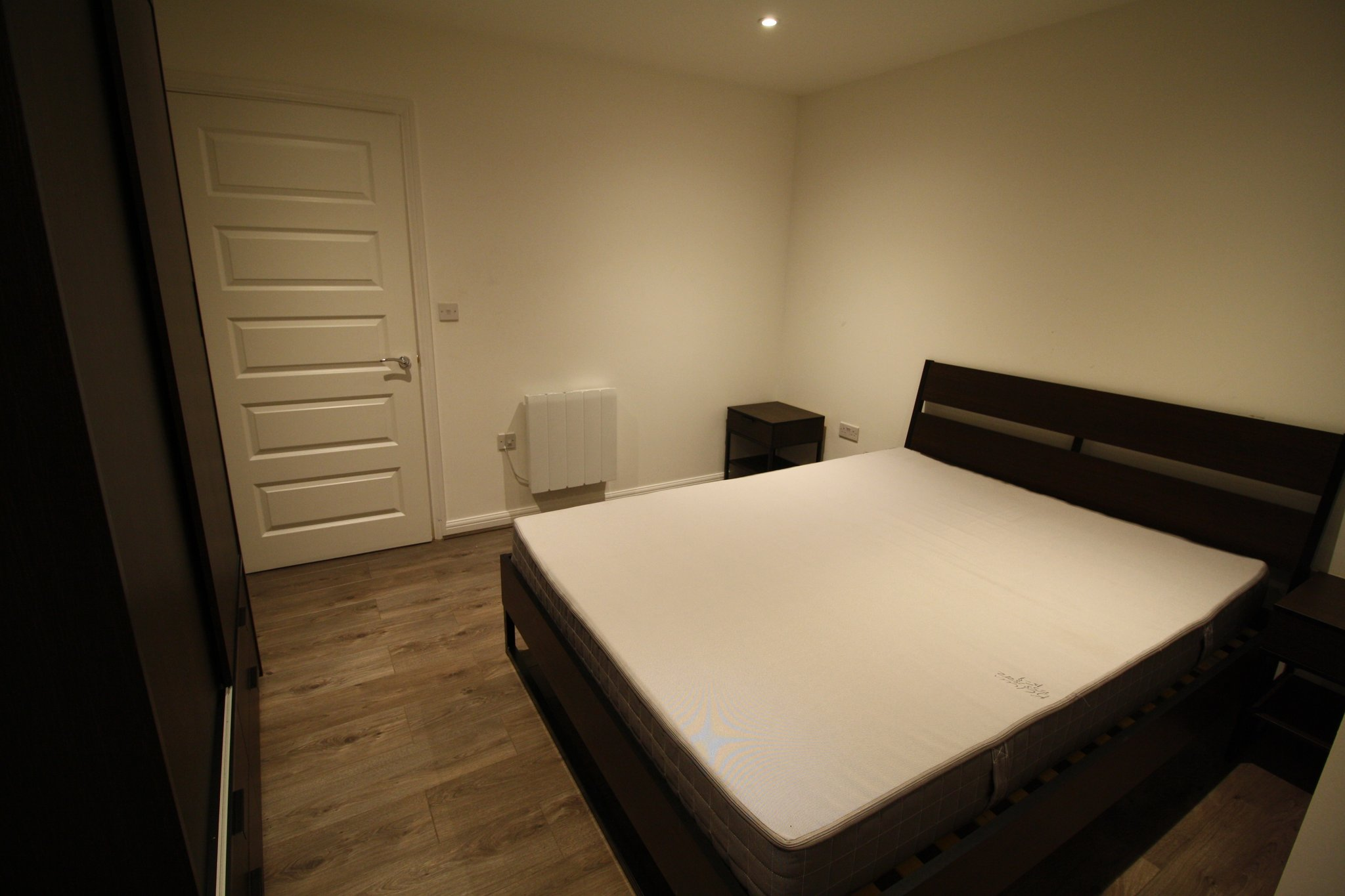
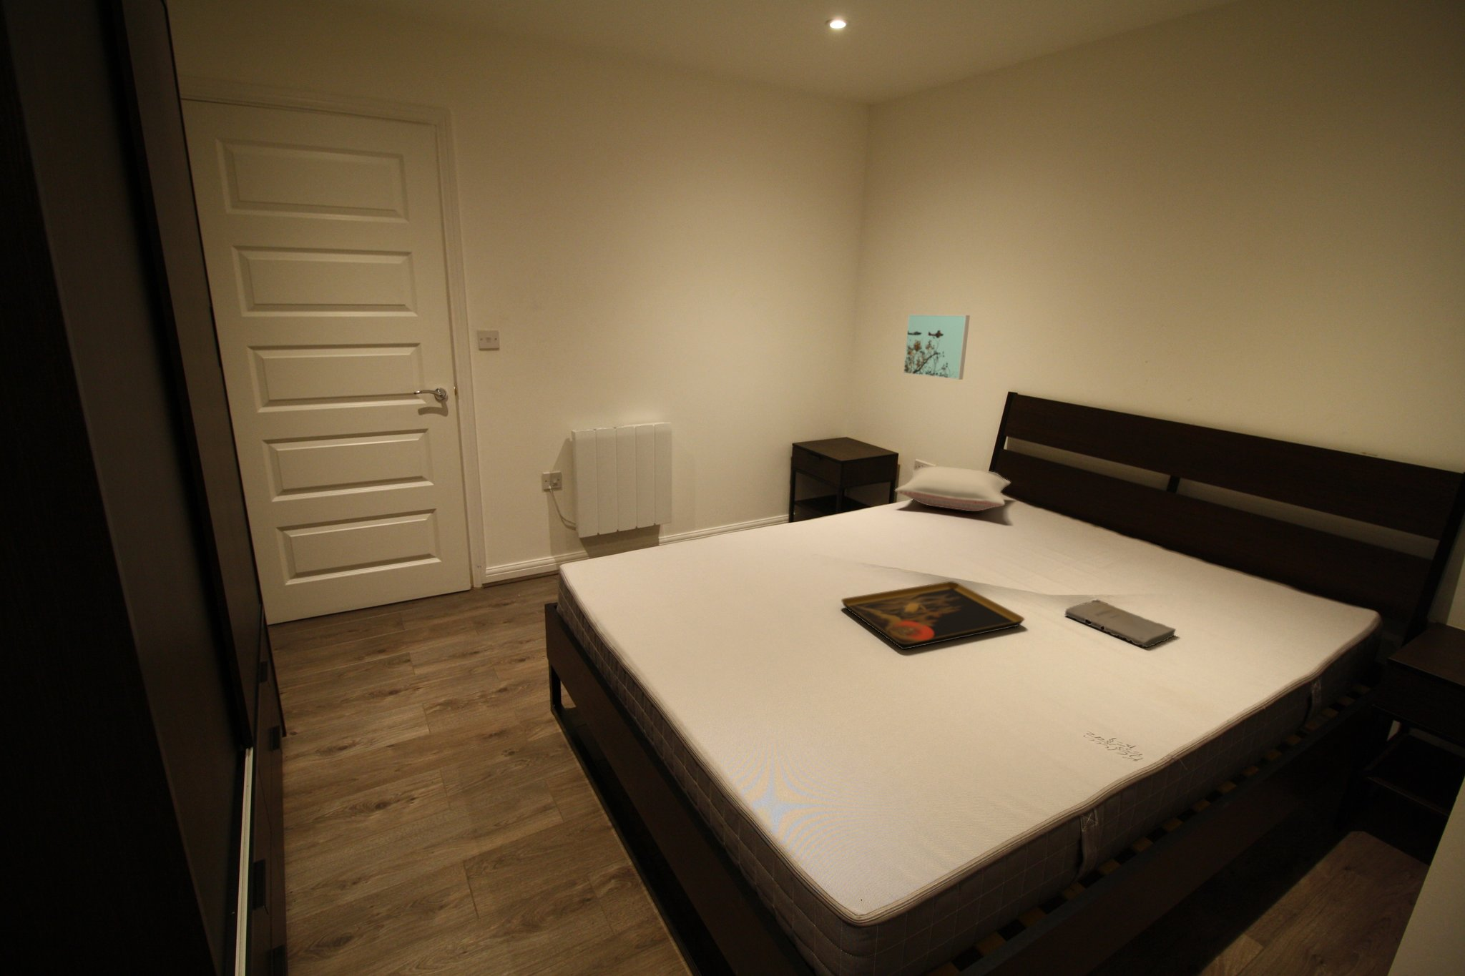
+ decorative tray (930, 613)
+ pillow (953, 488)
+ book (1120, 622)
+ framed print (935, 345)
